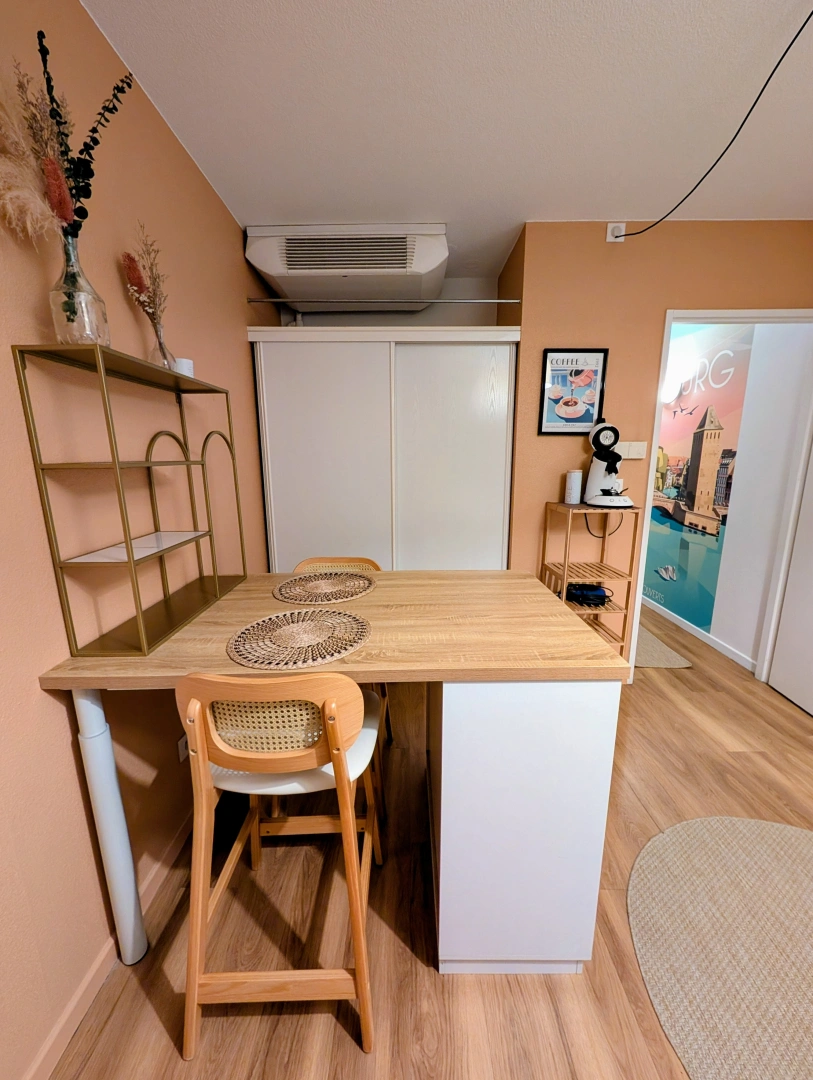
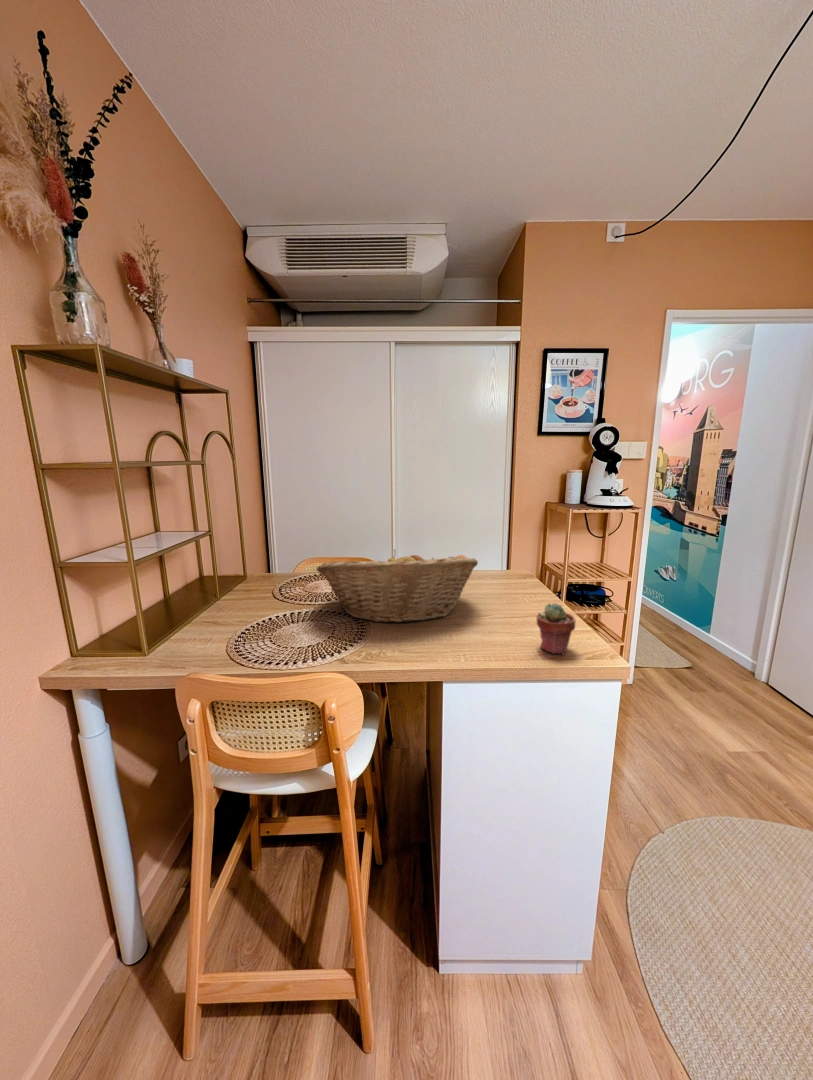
+ fruit basket (398, 577)
+ potted succulent (555, 626)
